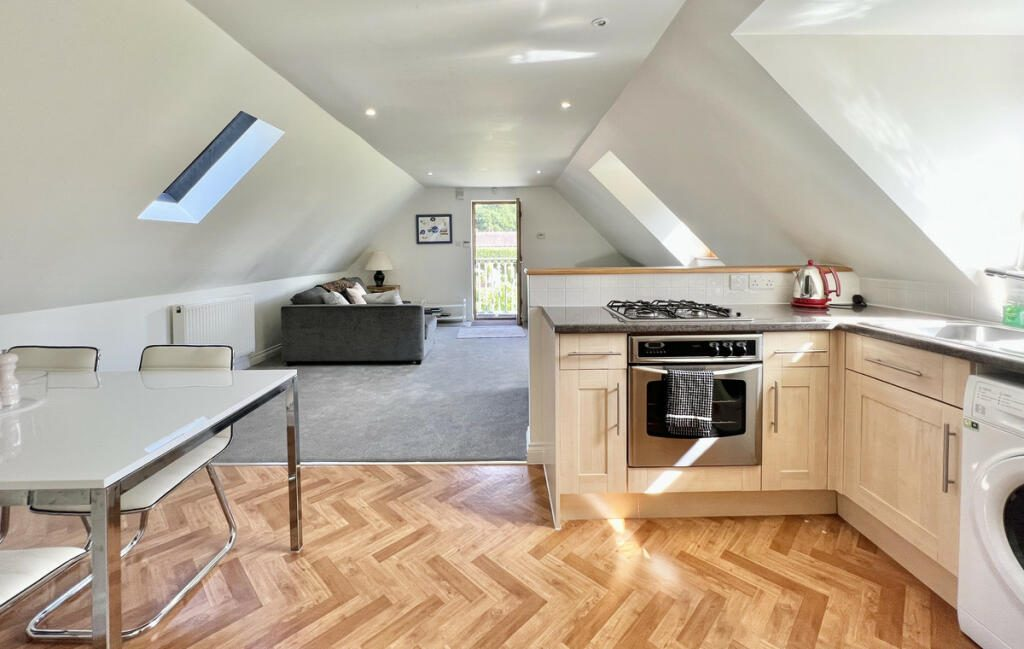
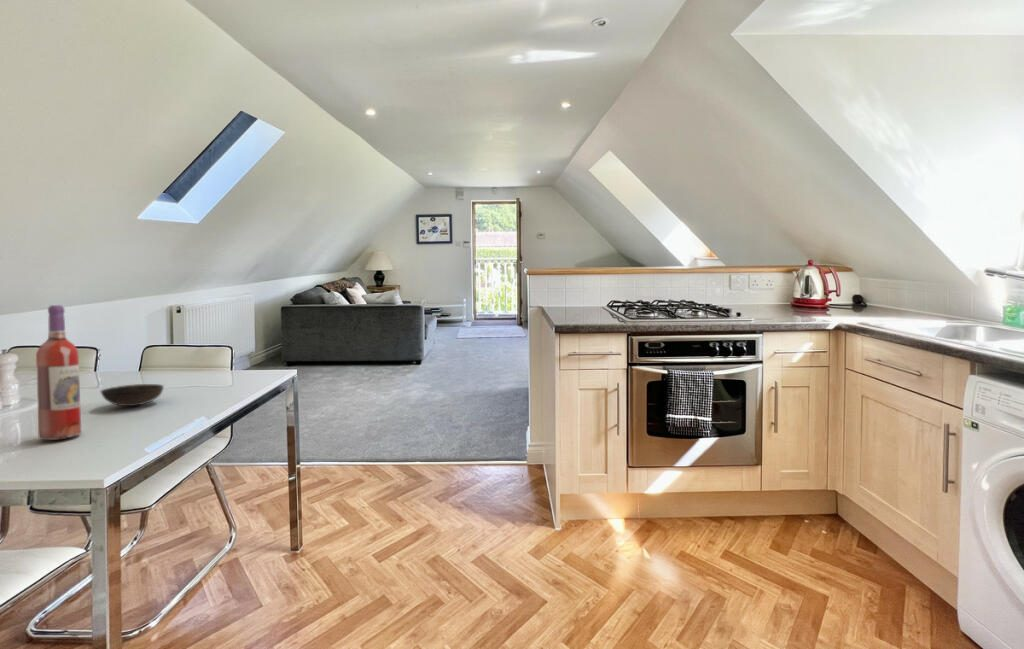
+ bowl (133, 396)
+ wine bottle (58, 371)
